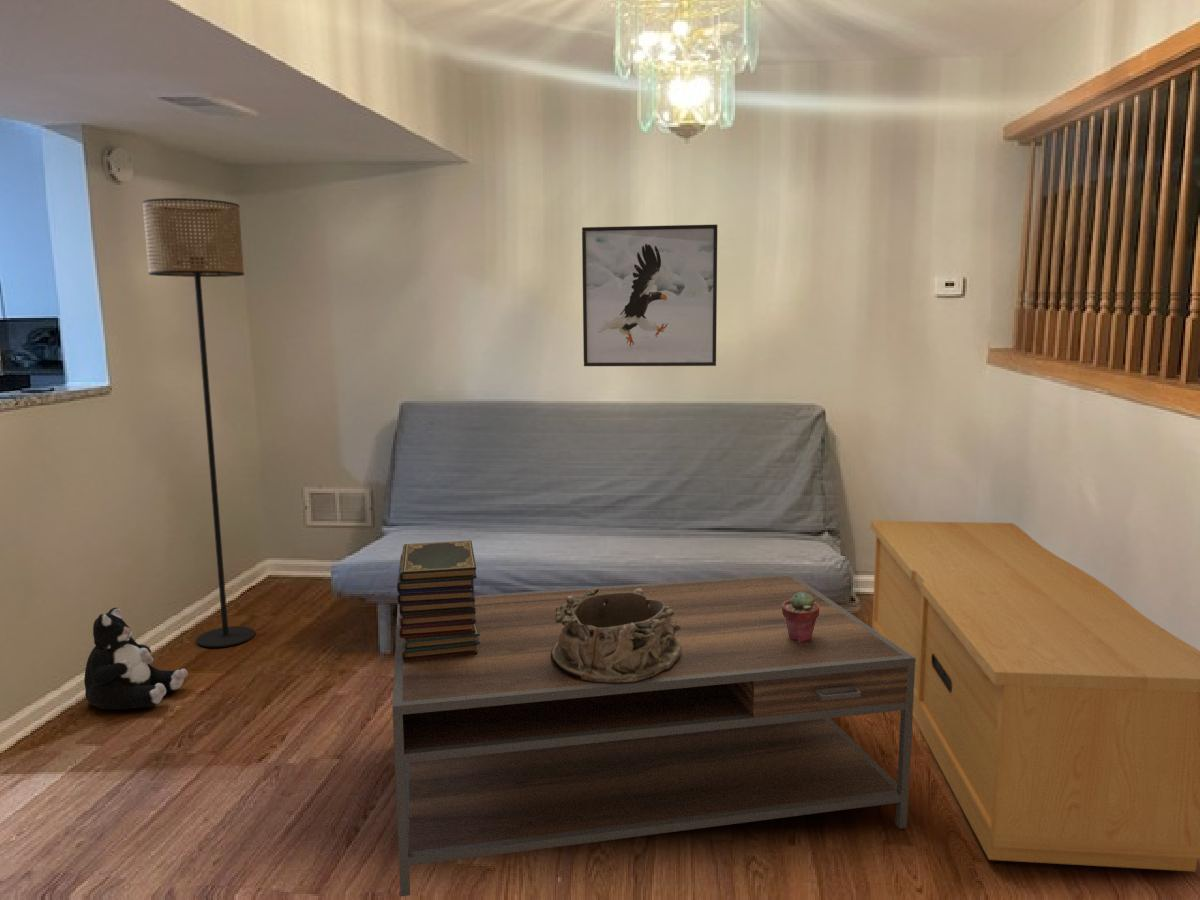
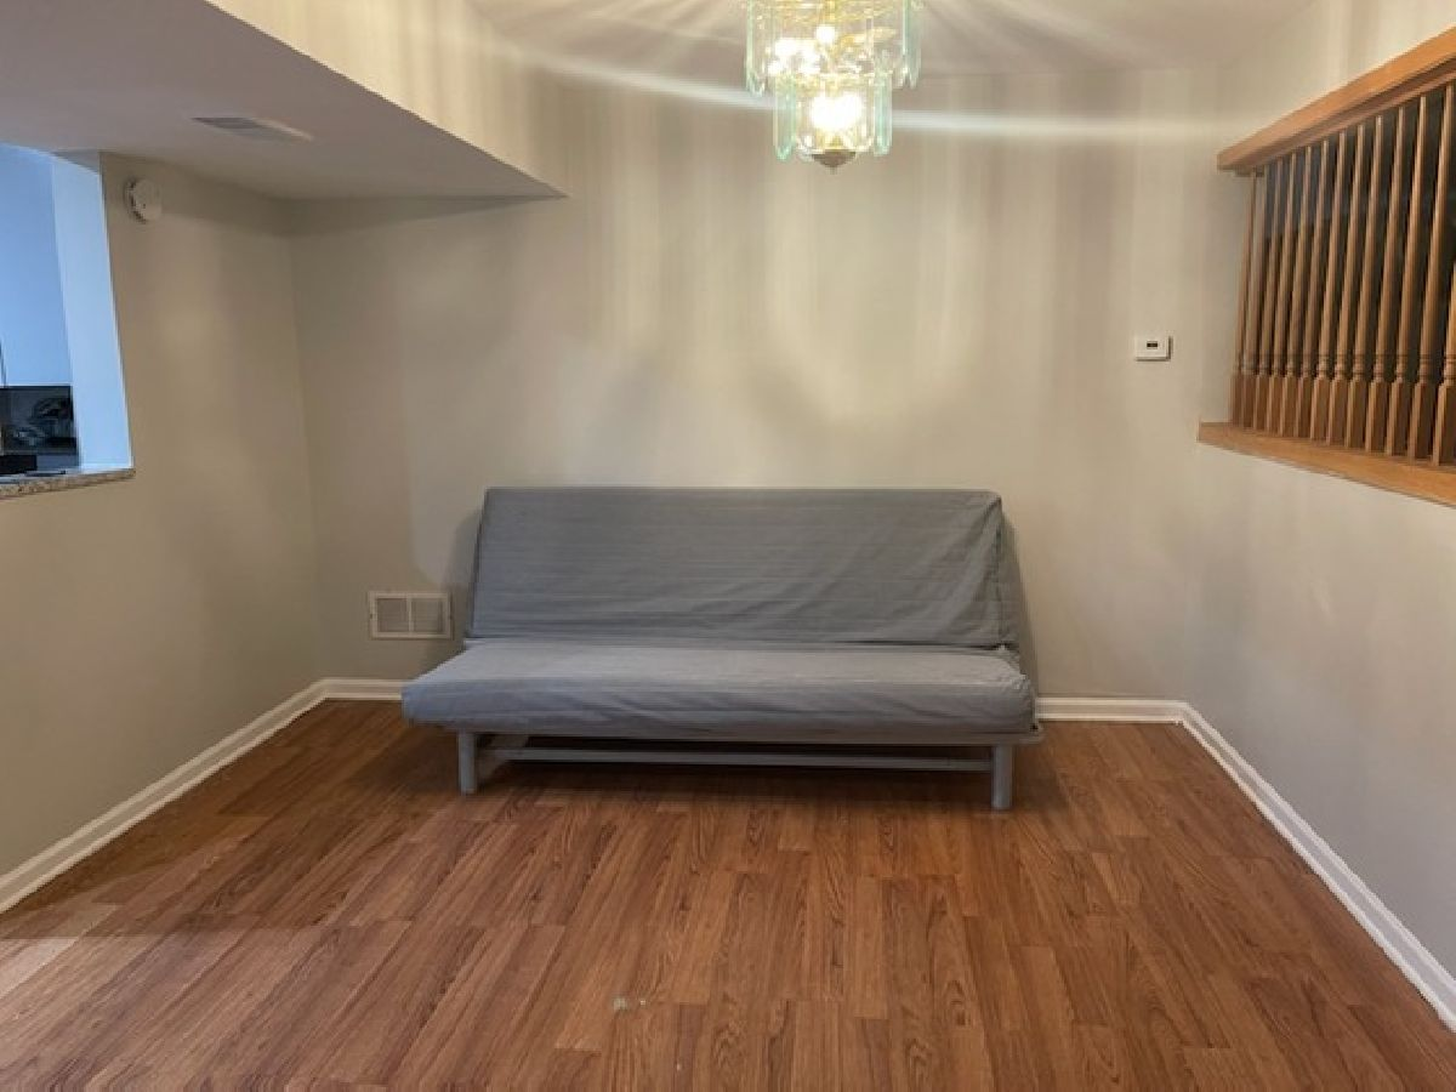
- dresser (1001, 653)
- book stack (438, 597)
- potted succulent (800, 612)
- floor lamp (209, 428)
- plush toy (128, 656)
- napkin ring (616, 627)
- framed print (649, 296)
- coffee table (634, 708)
